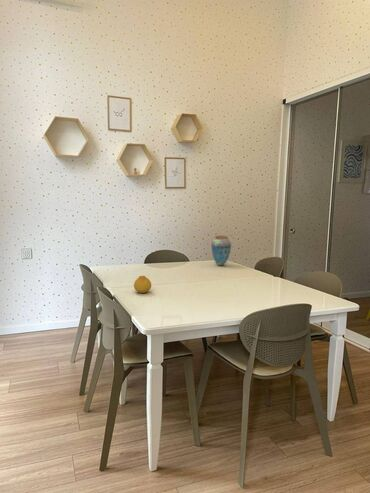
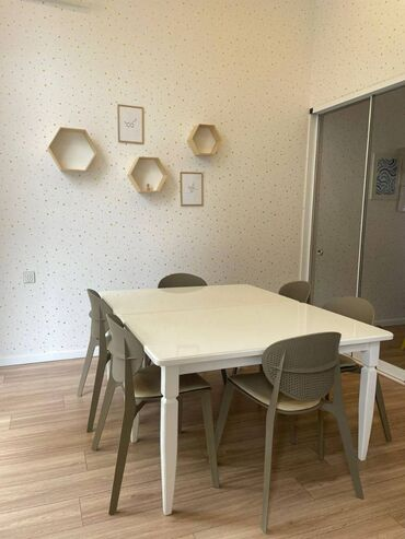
- vase (221, 250)
- fruit (142, 284)
